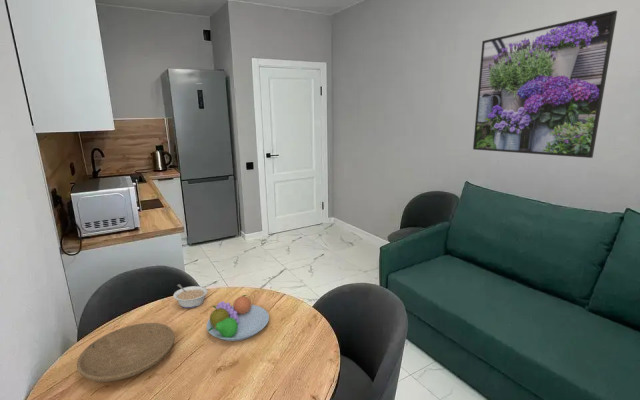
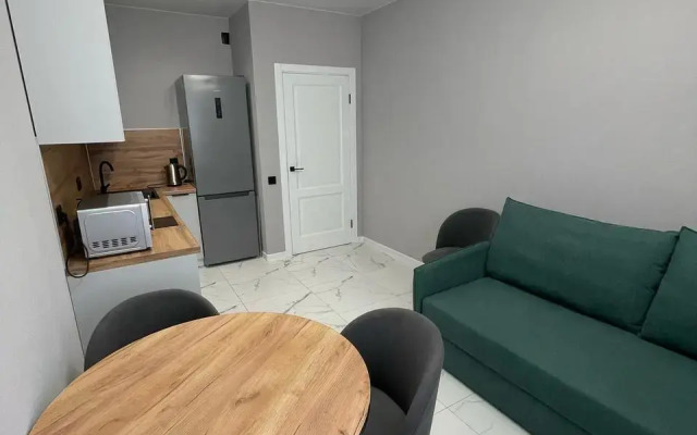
- legume (189, 296)
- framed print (531, 93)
- plate (129, 353)
- fruit bowl (235, 316)
